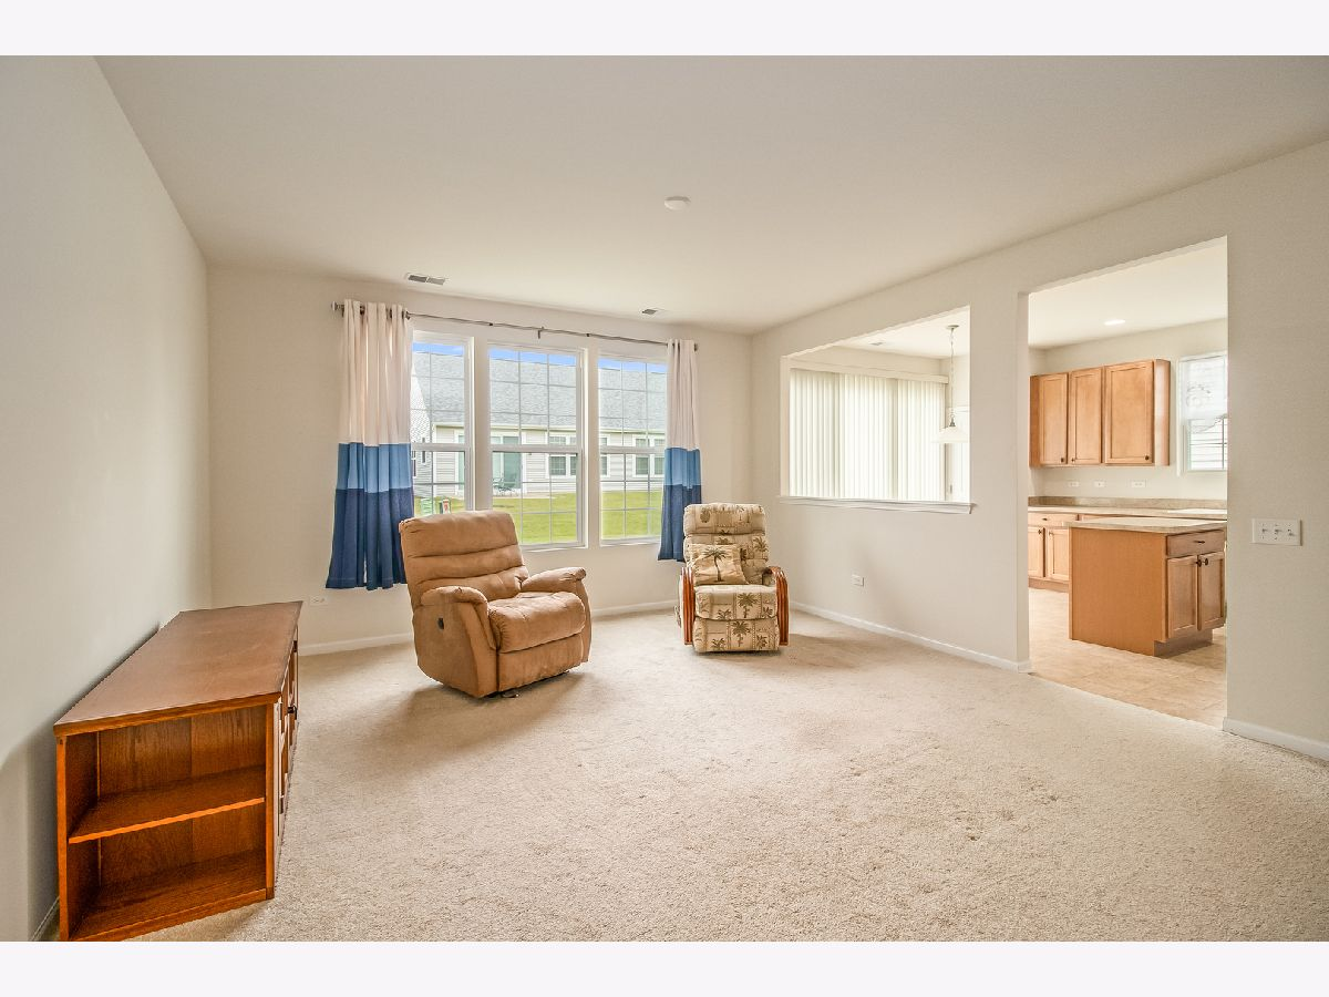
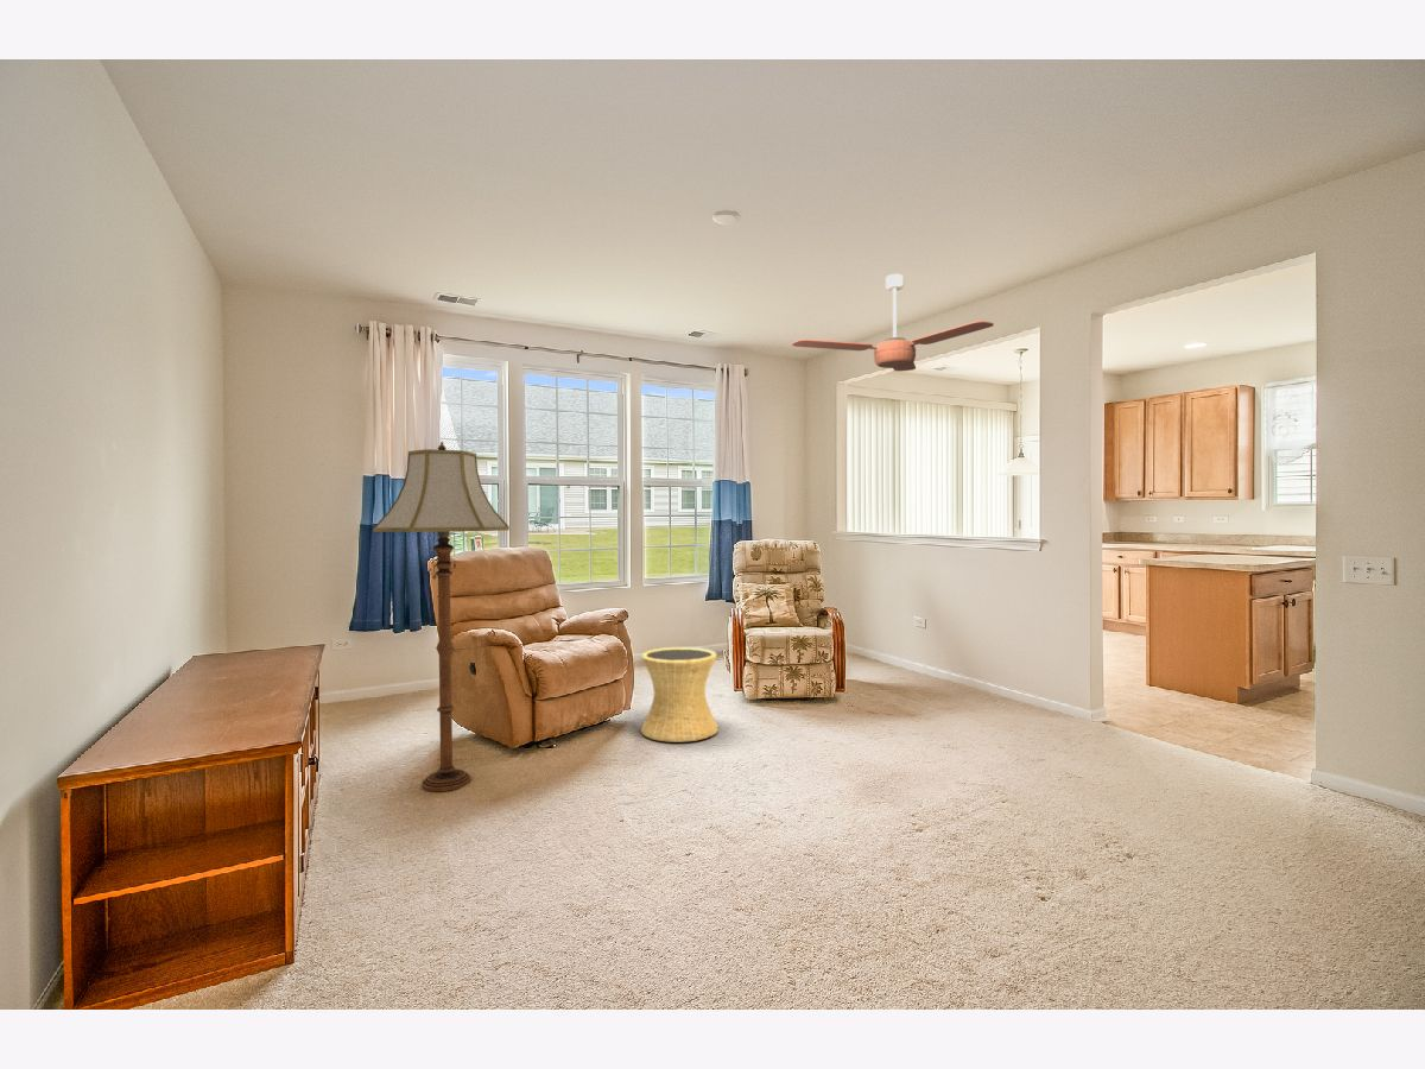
+ side table (679, 691)
+ floor lamp (444, 612)
+ ceiling fan (893, 325)
